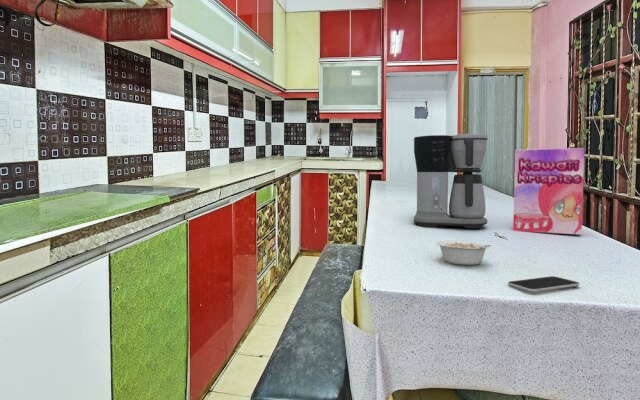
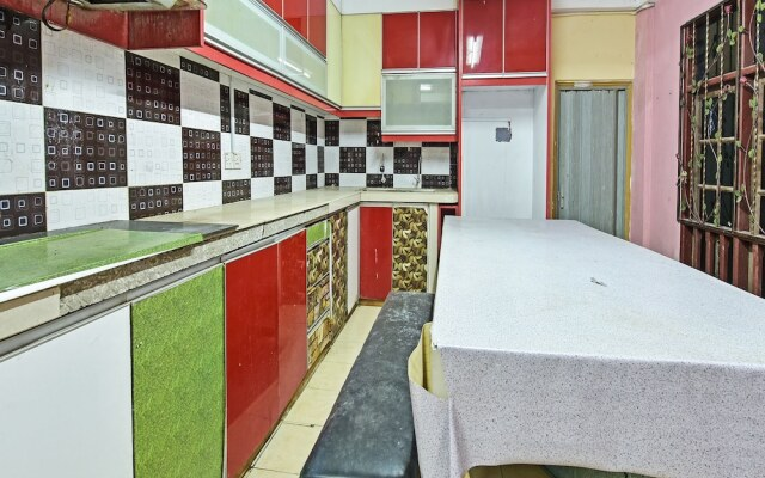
- cereal box (547, 190)
- legume (464, 251)
- smartphone (543, 283)
- coffee maker (447, 180)
